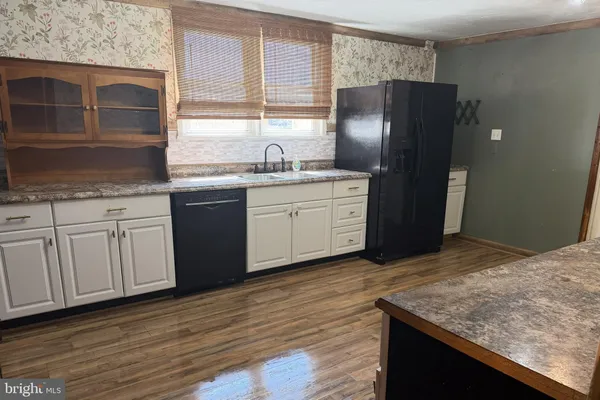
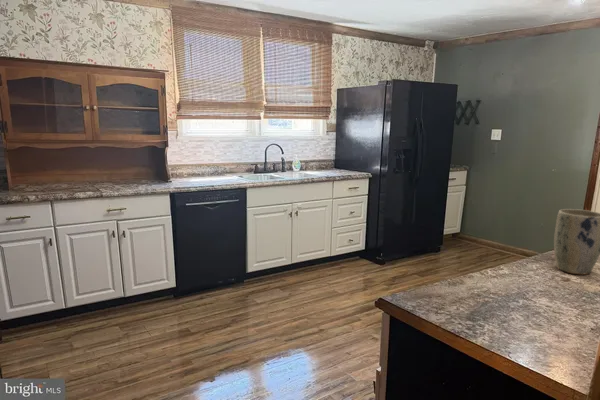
+ plant pot (577, 241)
